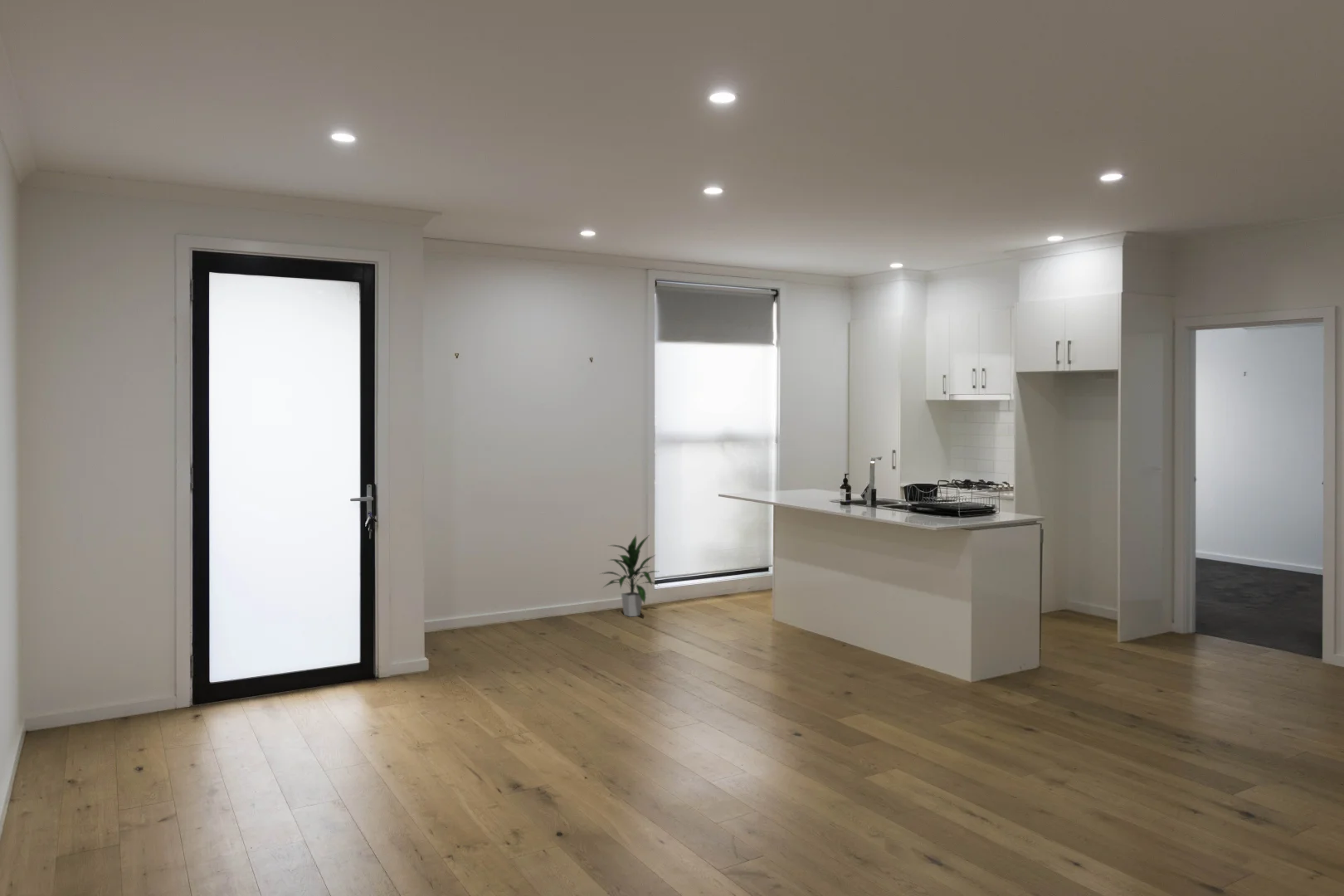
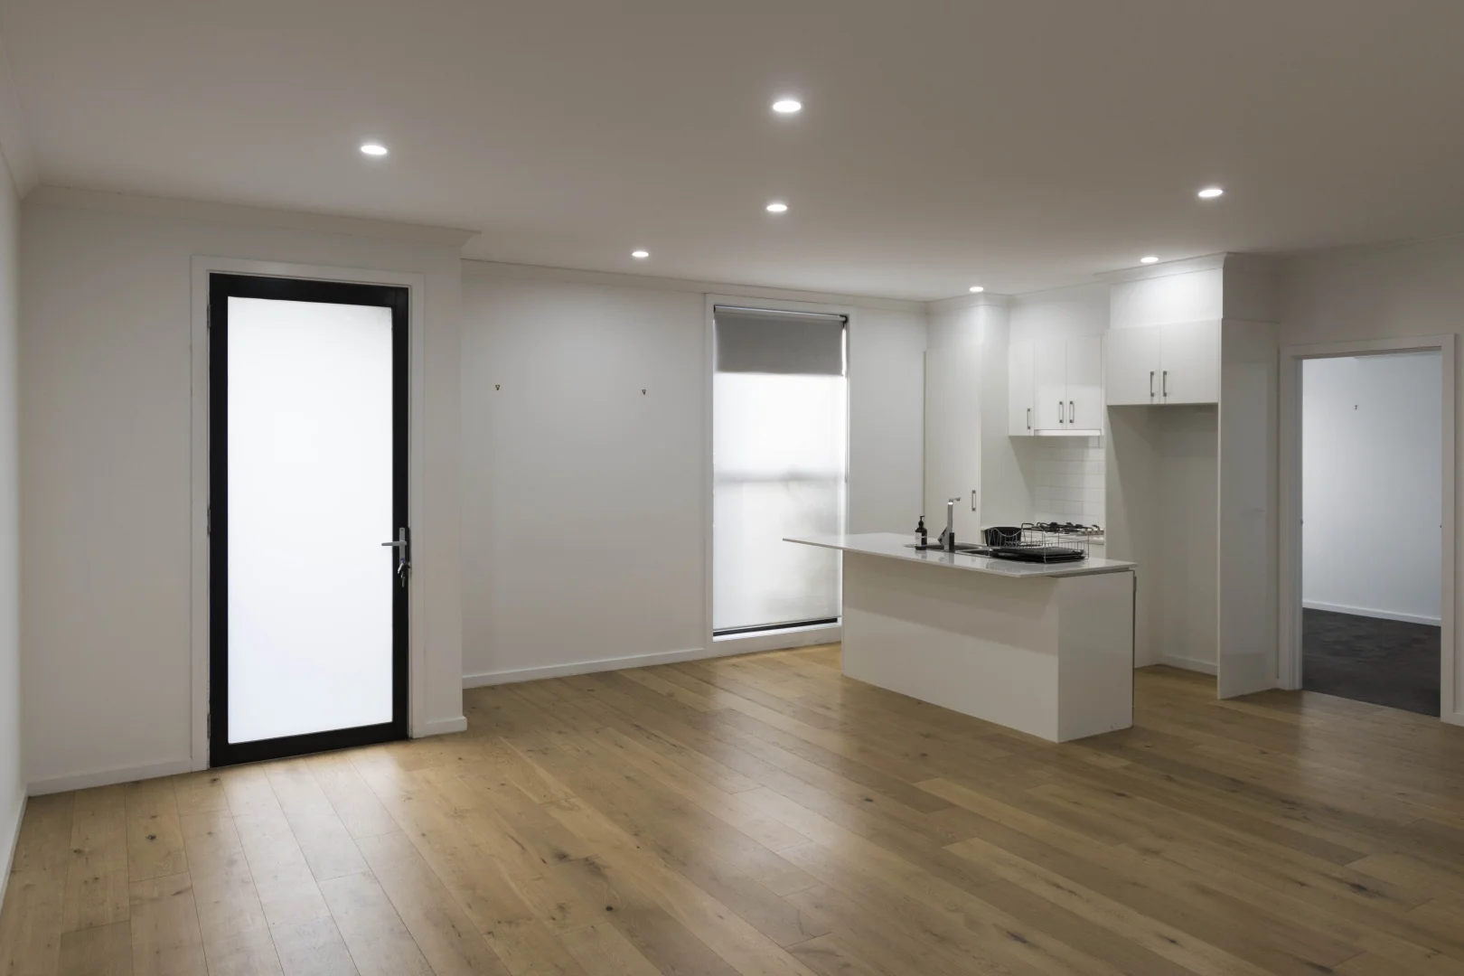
- indoor plant (631, 575)
